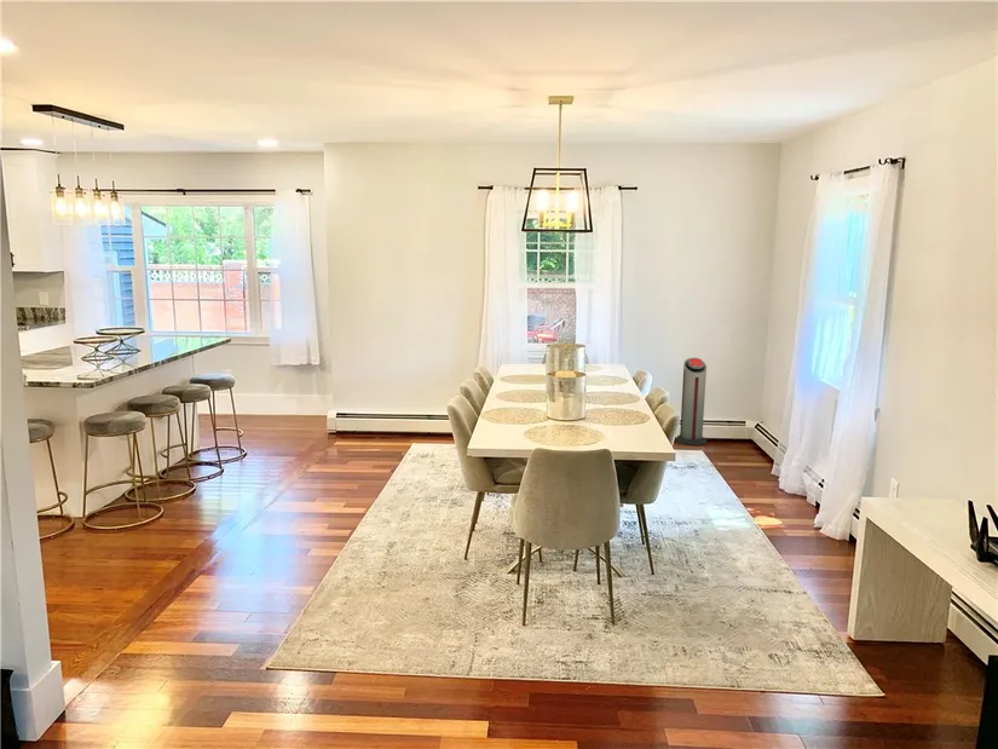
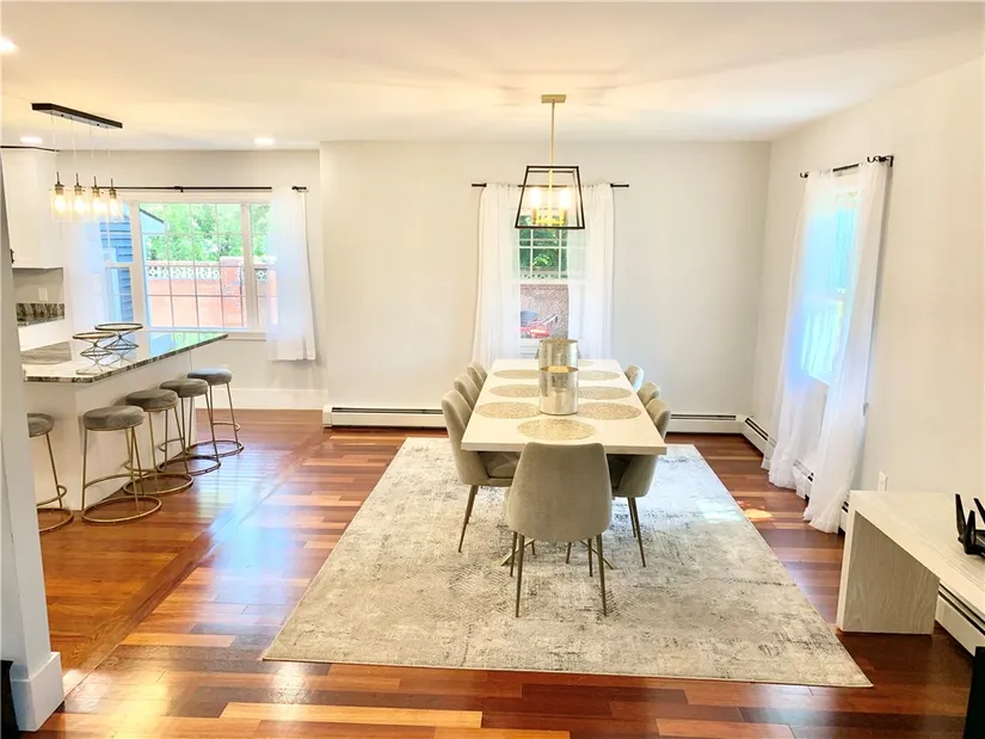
- air purifier (693, 399)
